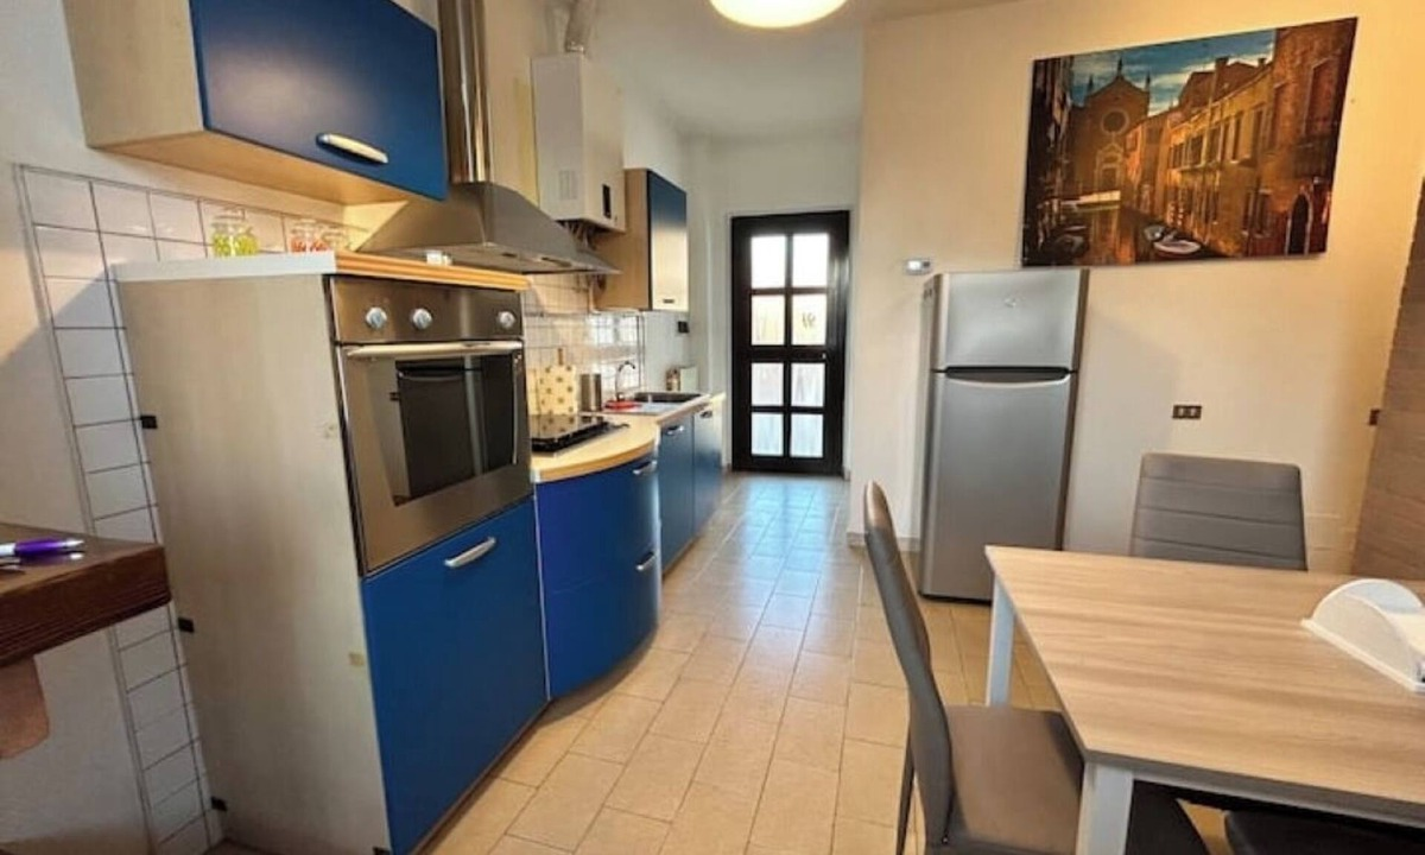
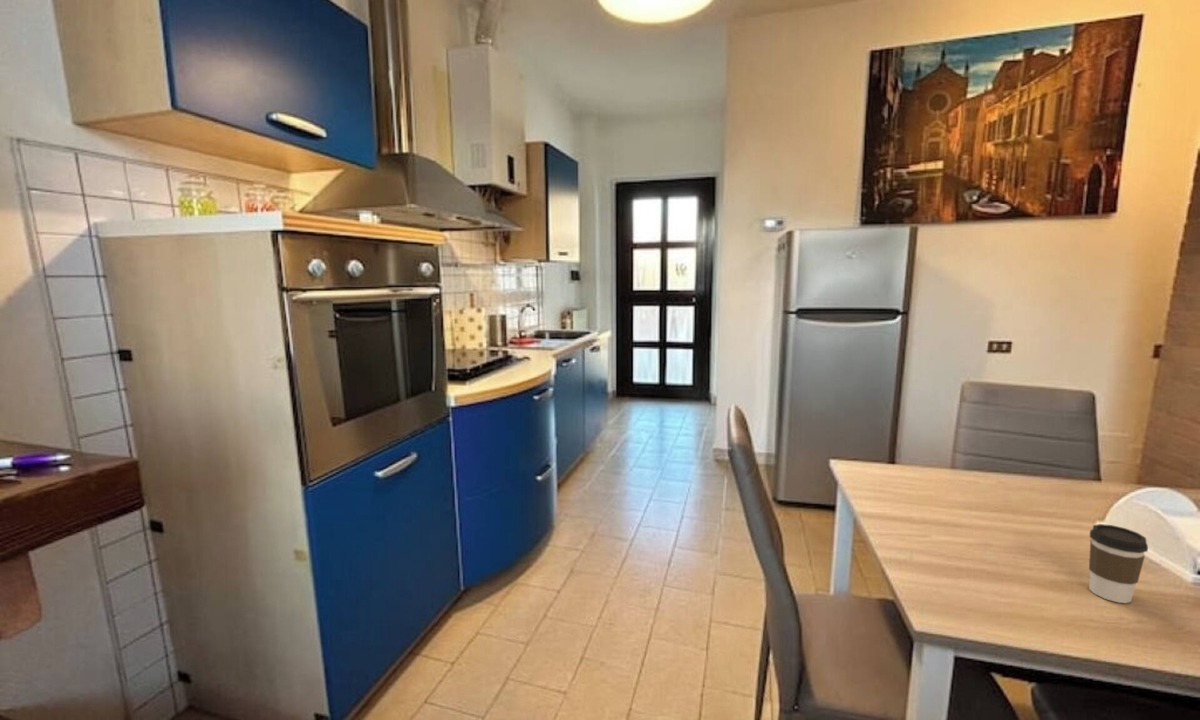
+ coffee cup (1114, 563)
